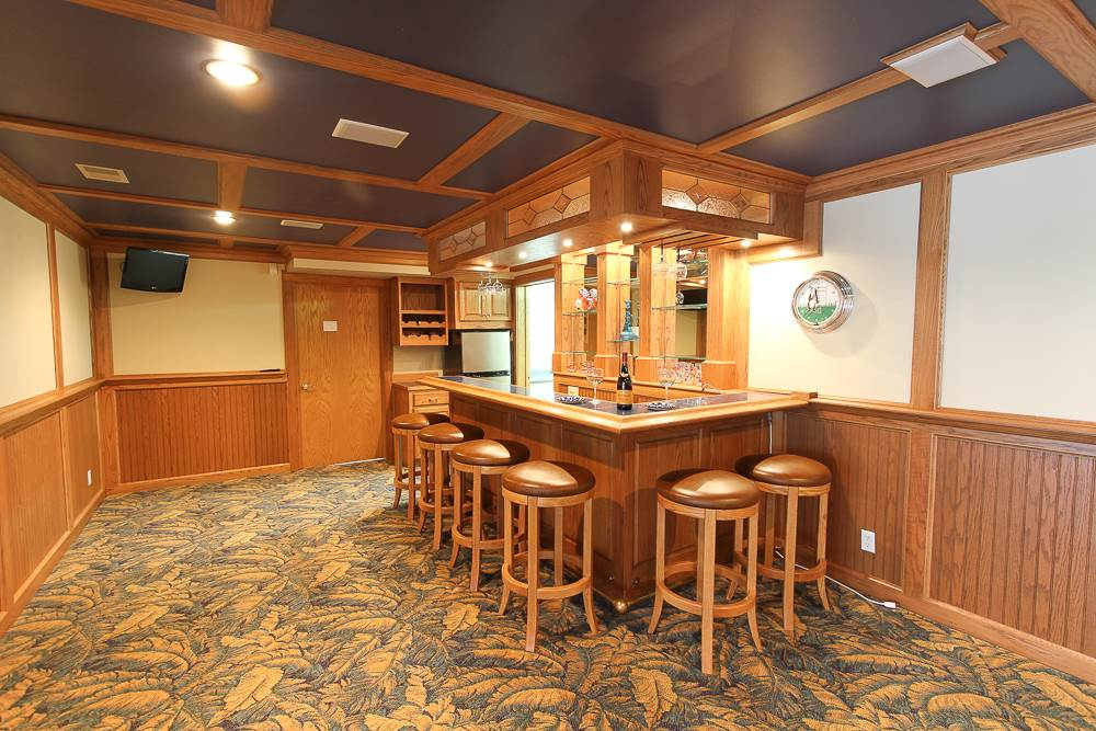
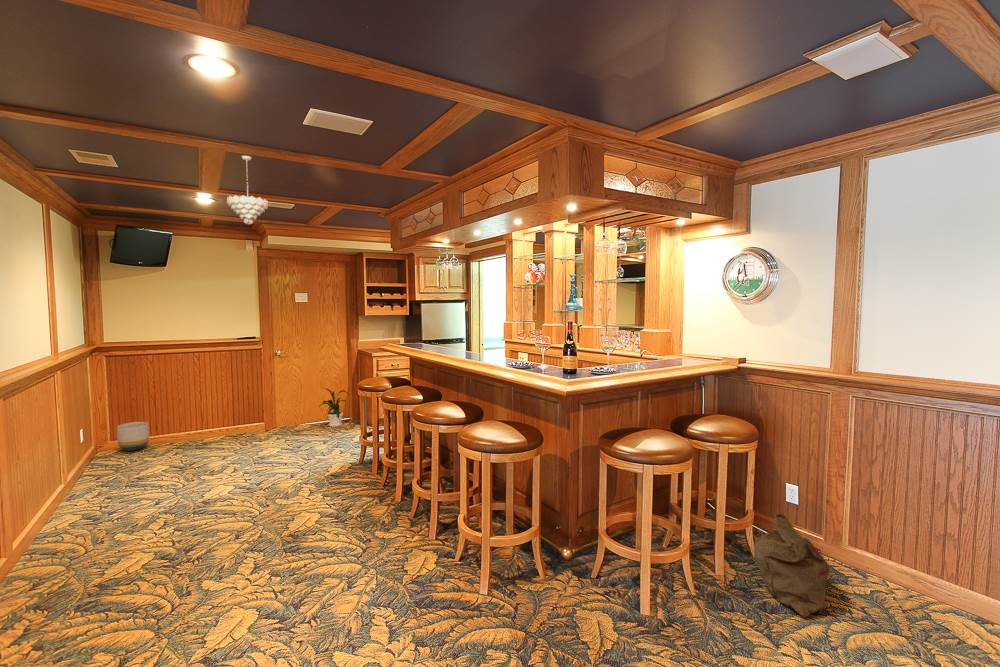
+ house plant (334, 406)
+ bag (790, 557)
+ planter (133, 437)
+ pendant light (247, 190)
